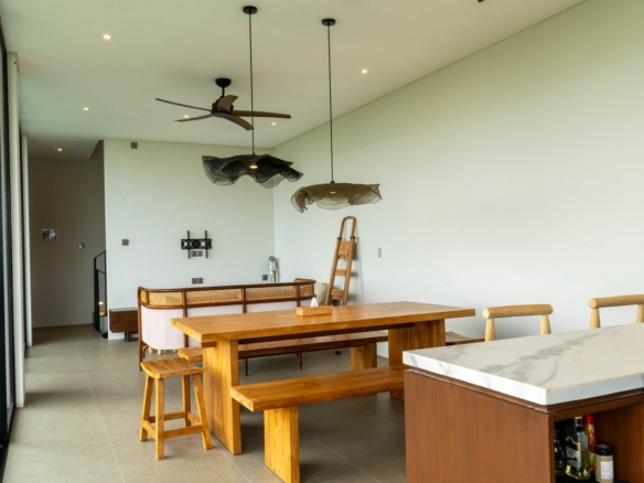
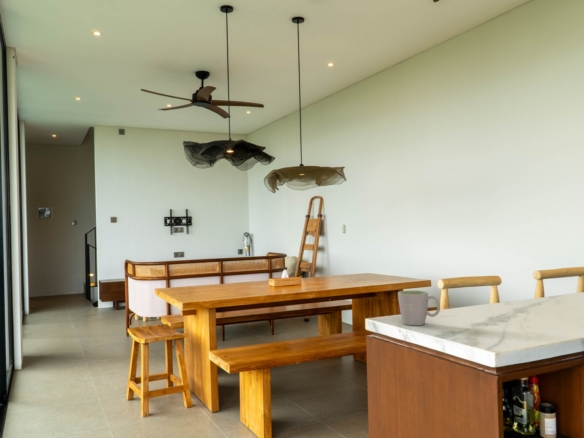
+ mug (419, 308)
